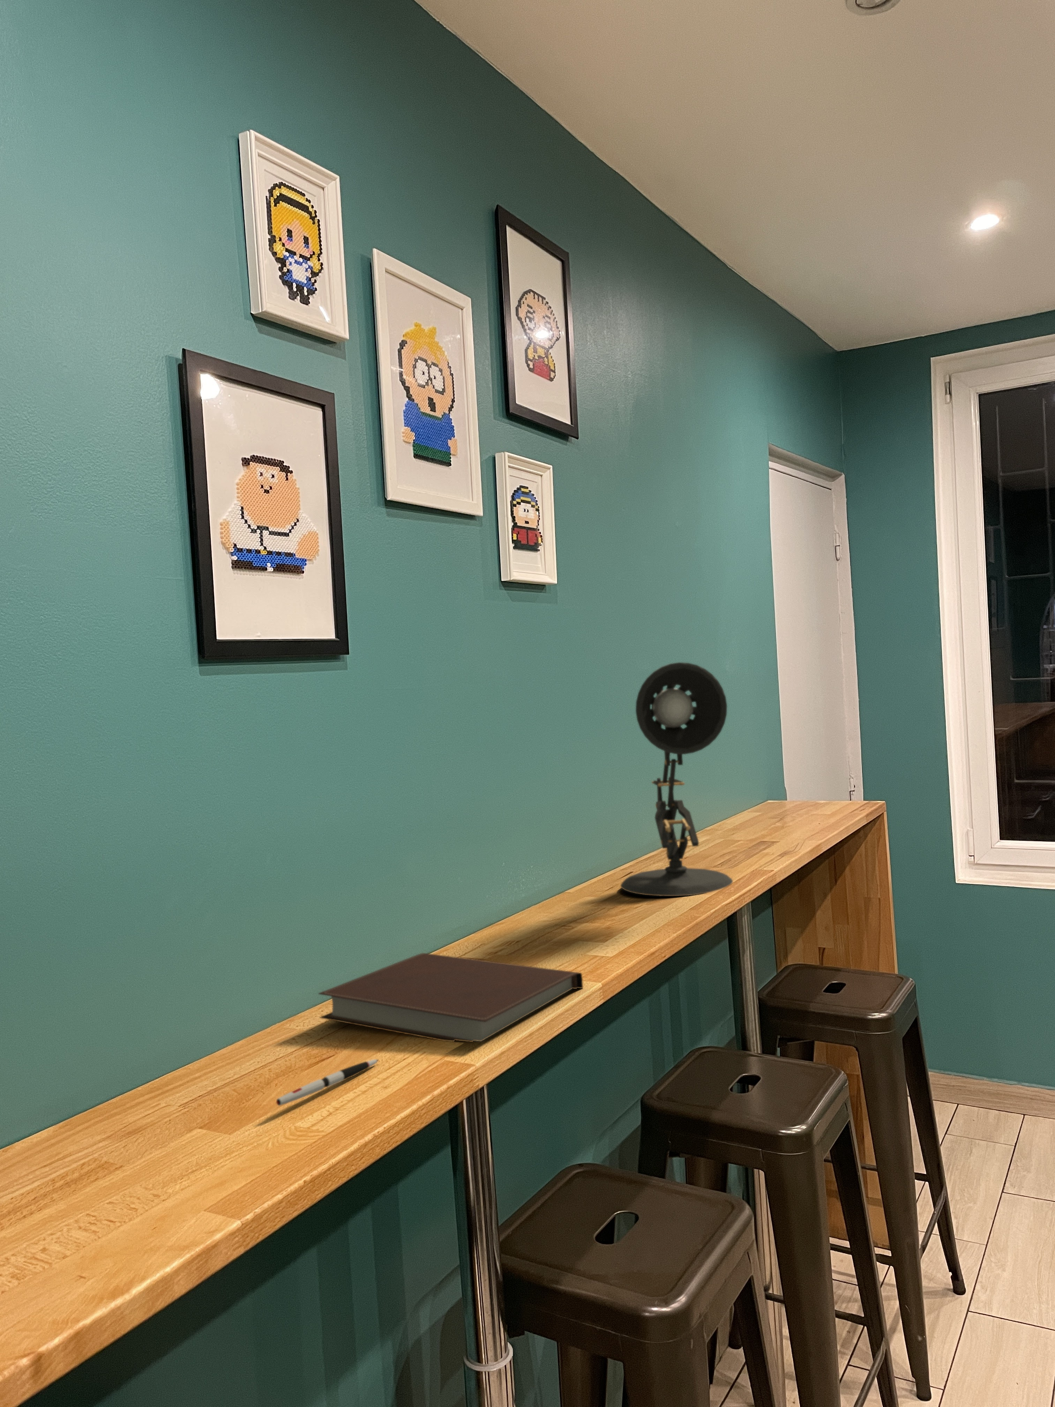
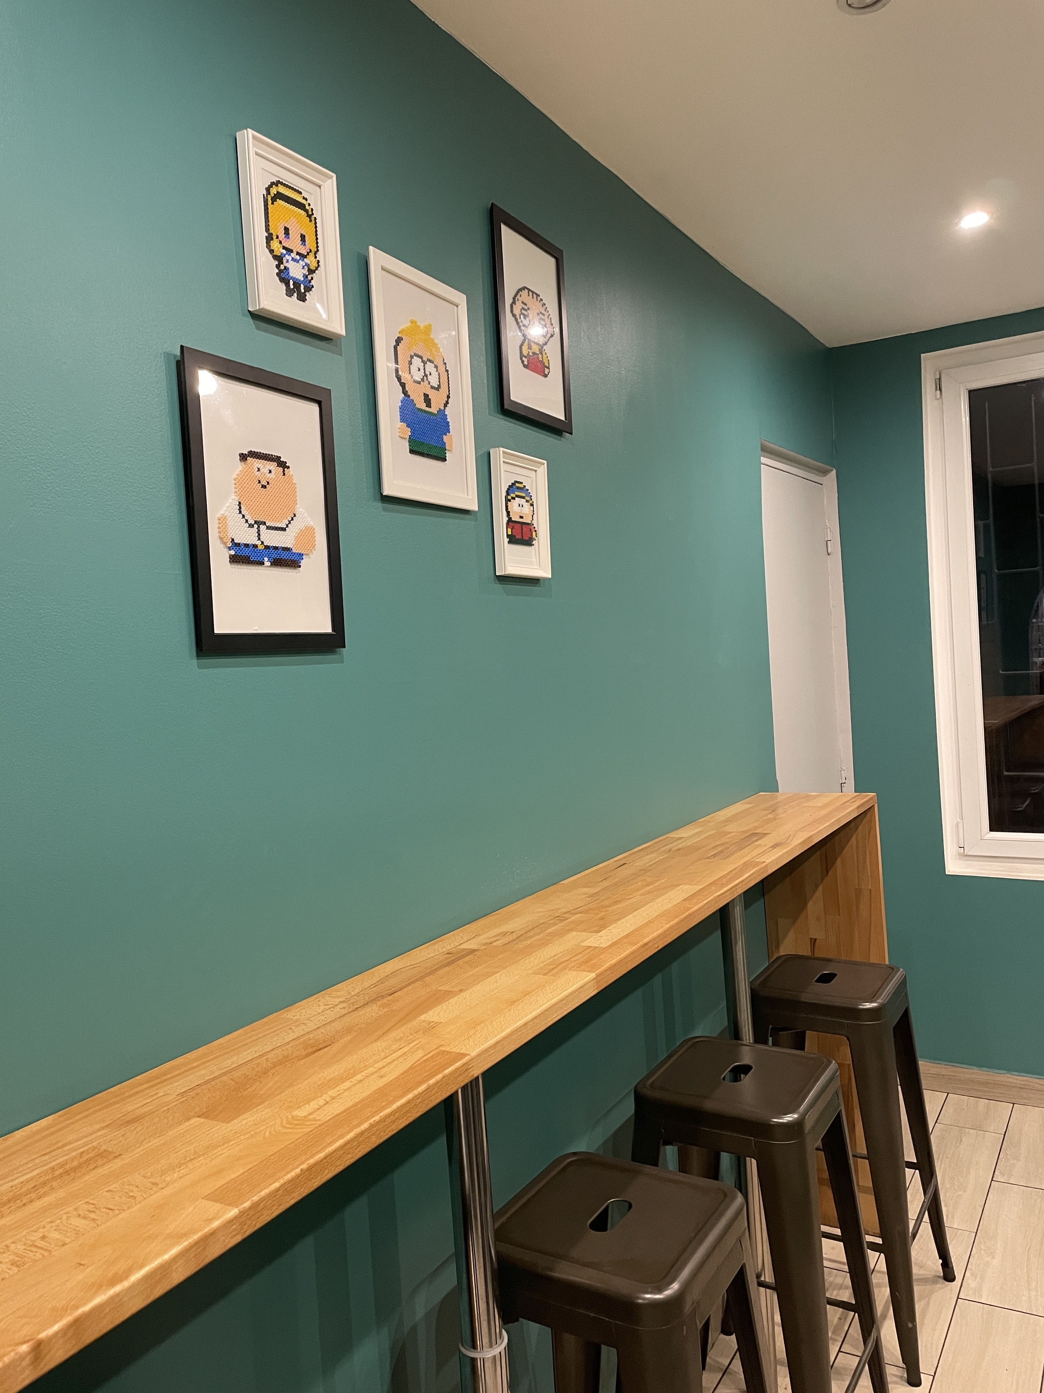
- notebook (452, 994)
- pen (330, 1080)
- desk lamp (672, 774)
